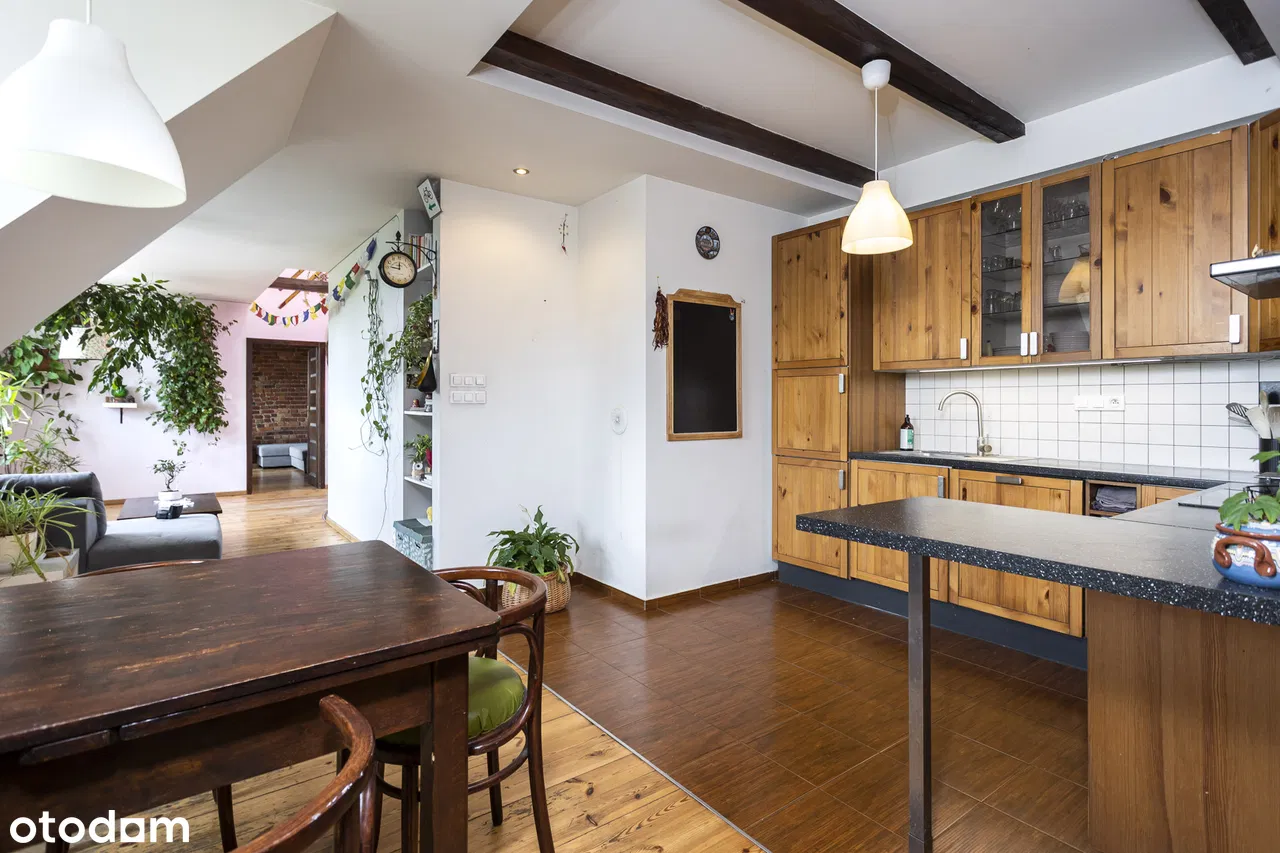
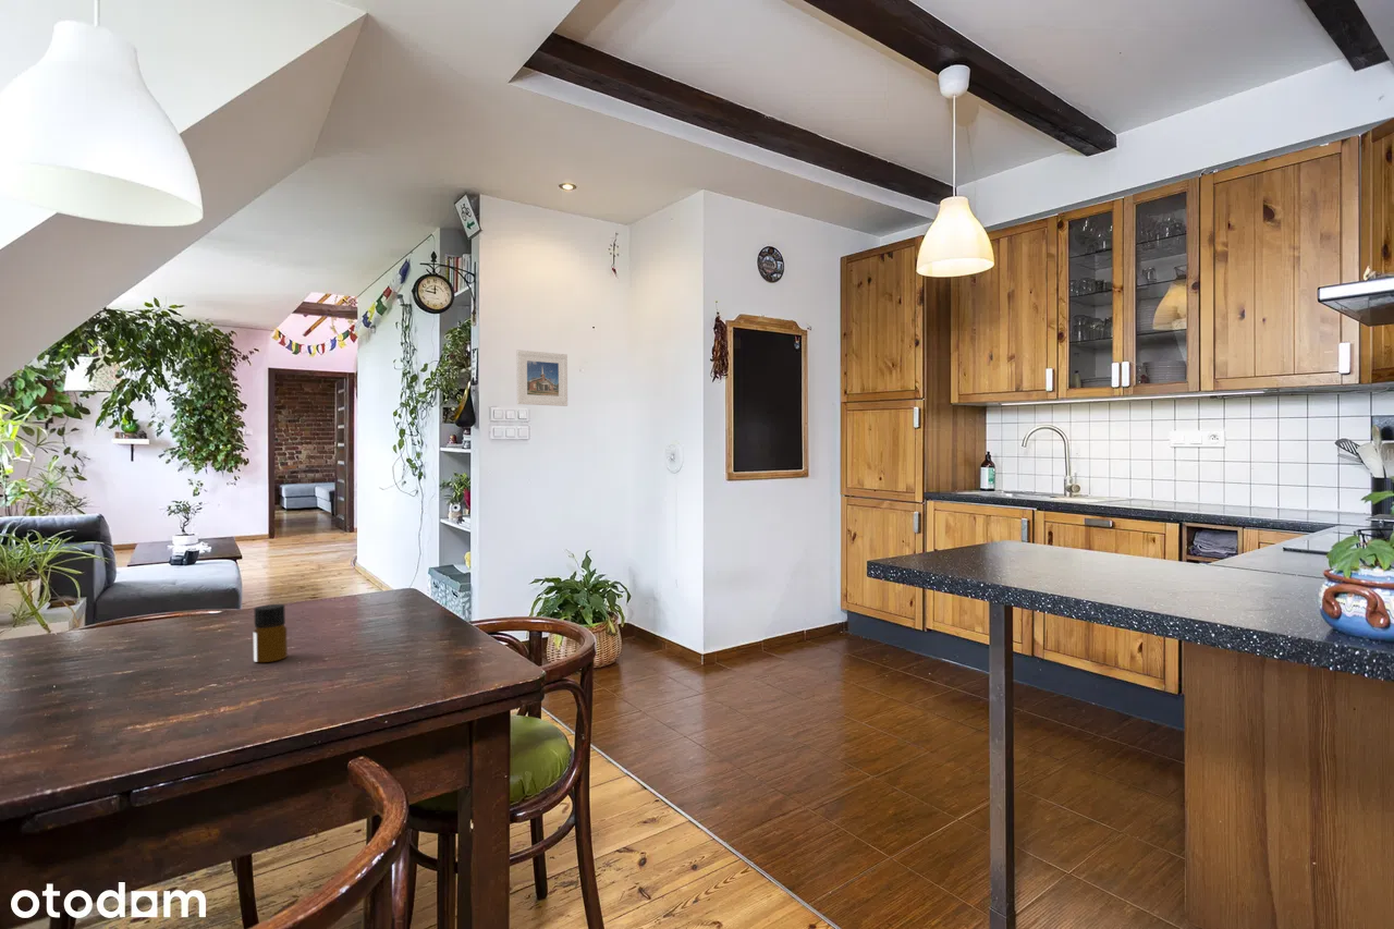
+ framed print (542, 378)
+ bottle (270, 632)
